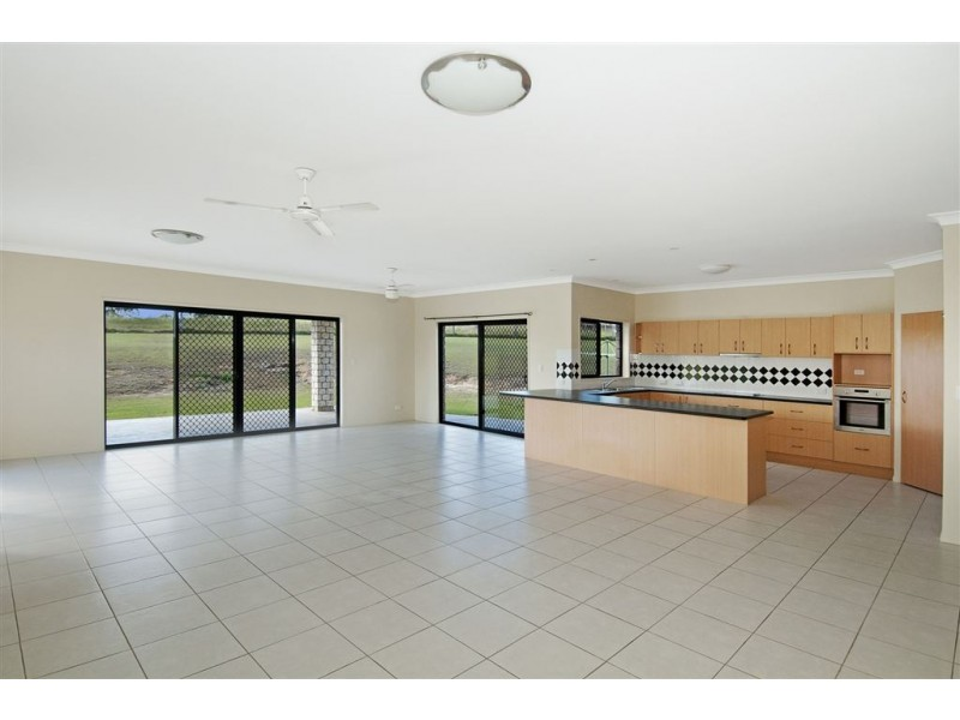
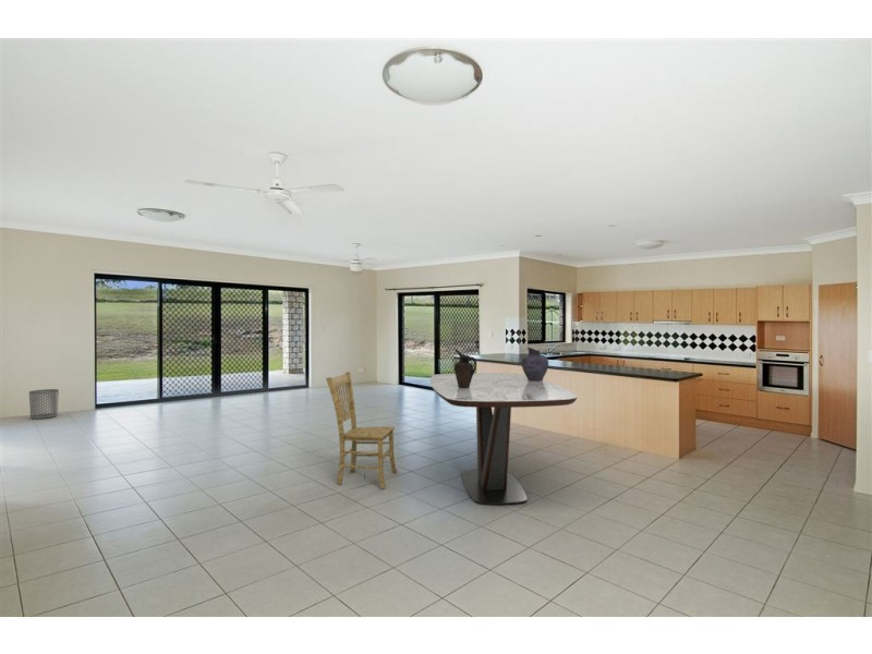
+ vase (534, 363)
+ ceramic pitcher (463, 367)
+ dining chair (363, 427)
+ waste bin (44, 403)
+ dining table (492, 434)
